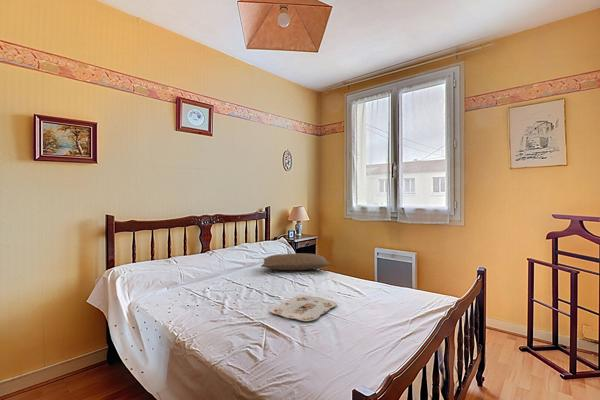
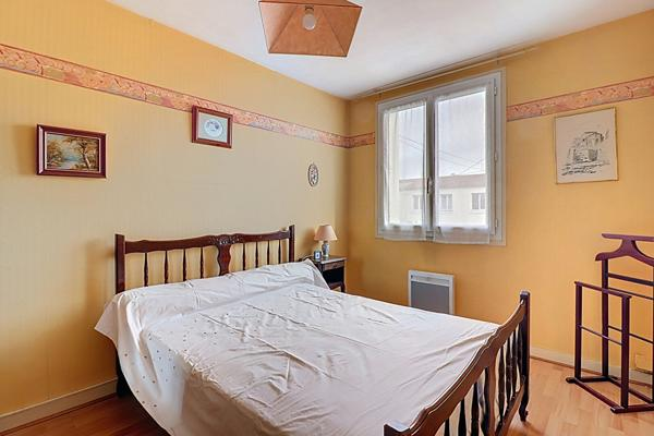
- pillow (295, 261)
- serving tray (304, 307)
